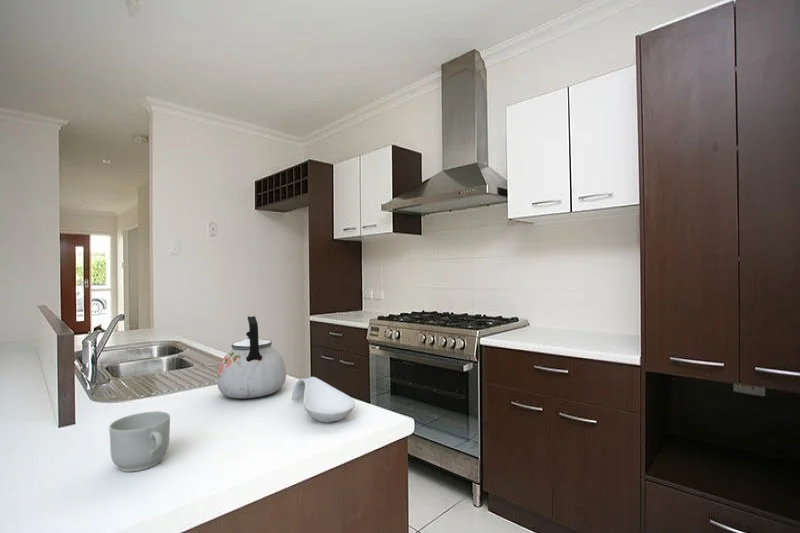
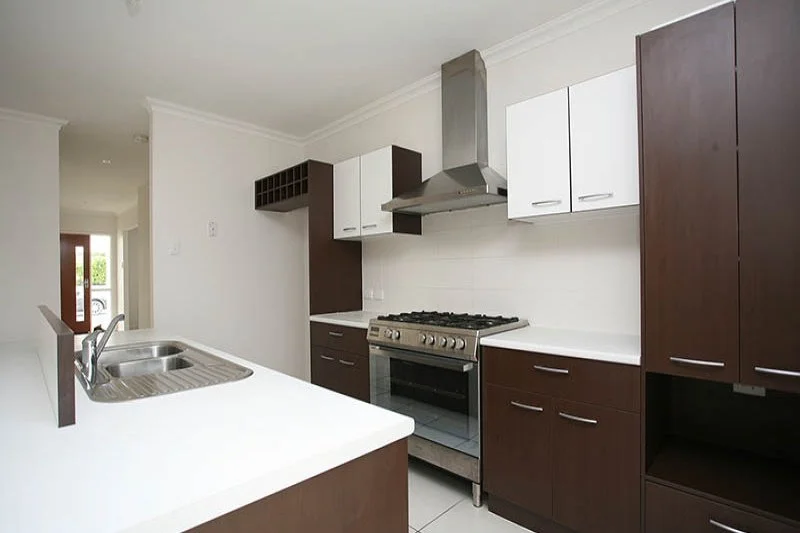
- kettle (251, 354)
- mug (144, 443)
- spoon rest (318, 397)
